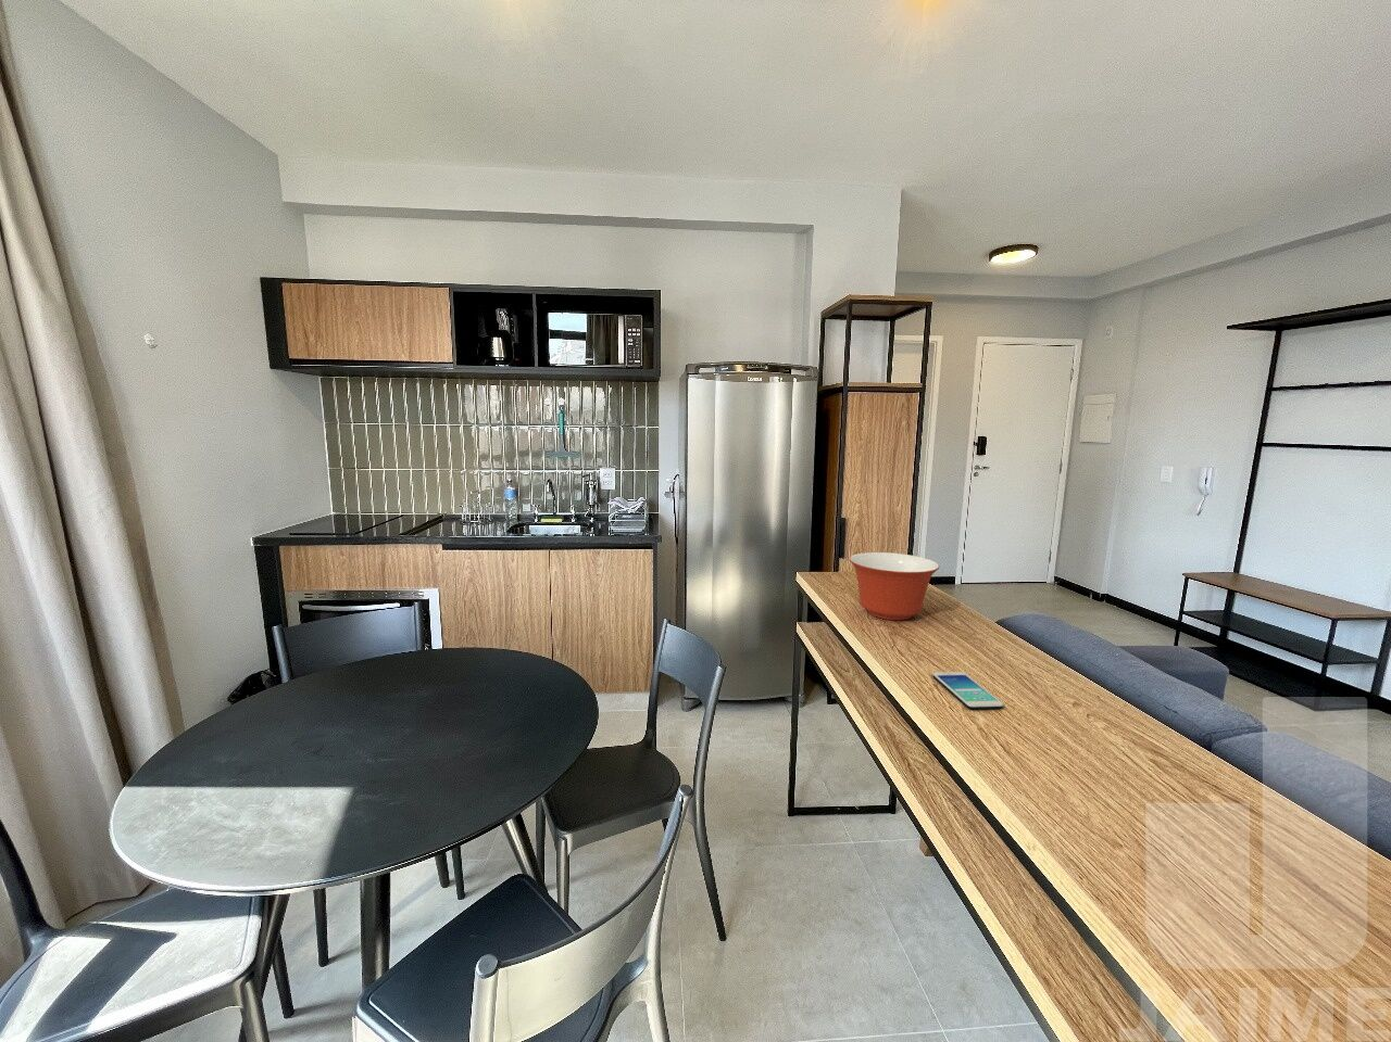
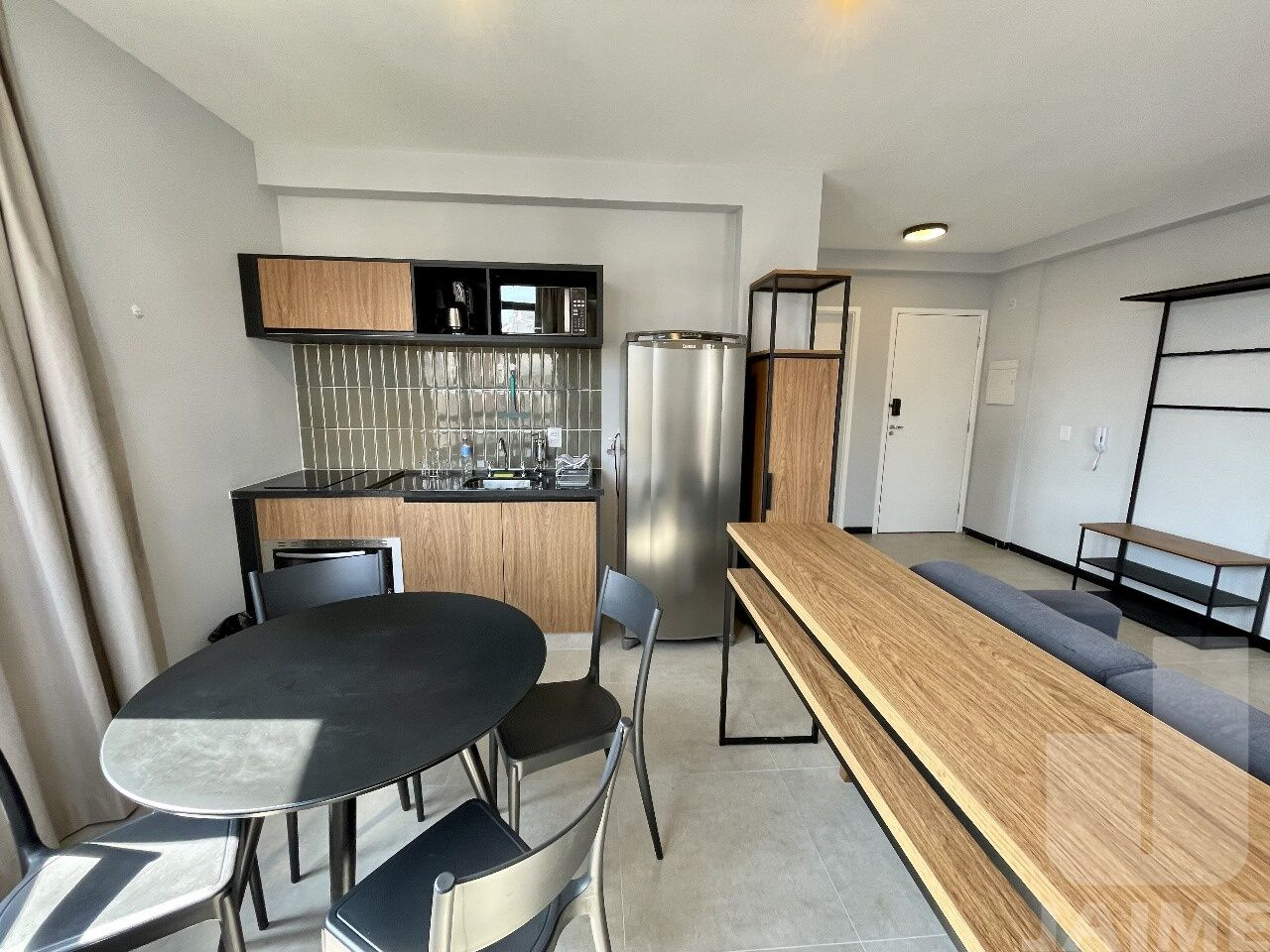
- smartphone (965, 690)
- mixing bowl (892, 587)
